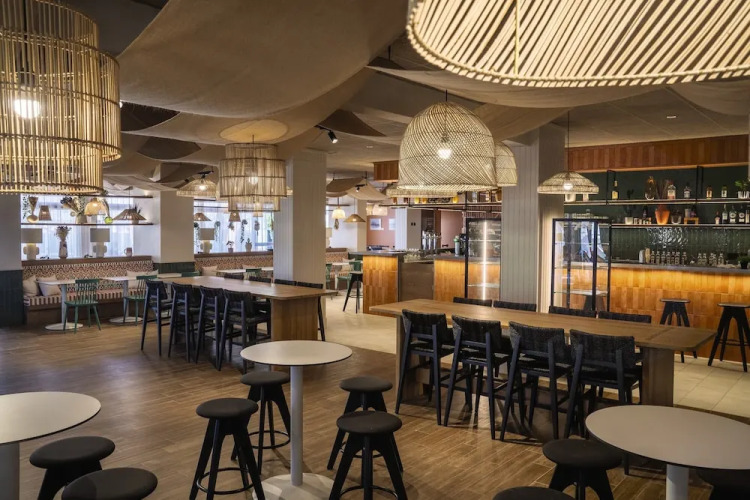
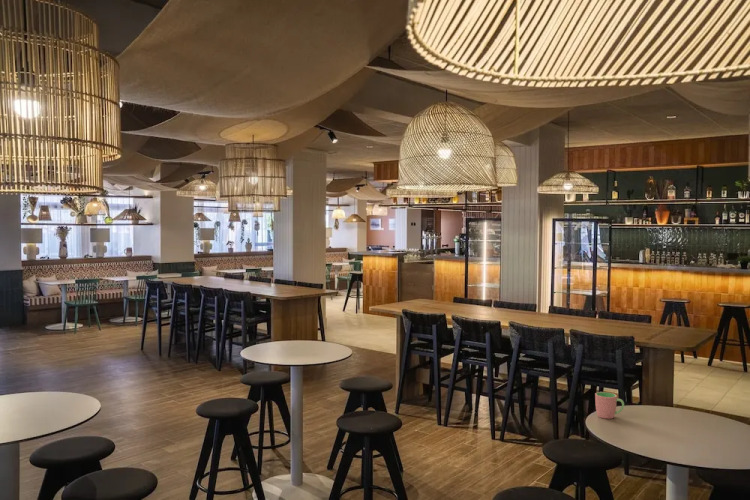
+ cup (609, 406)
